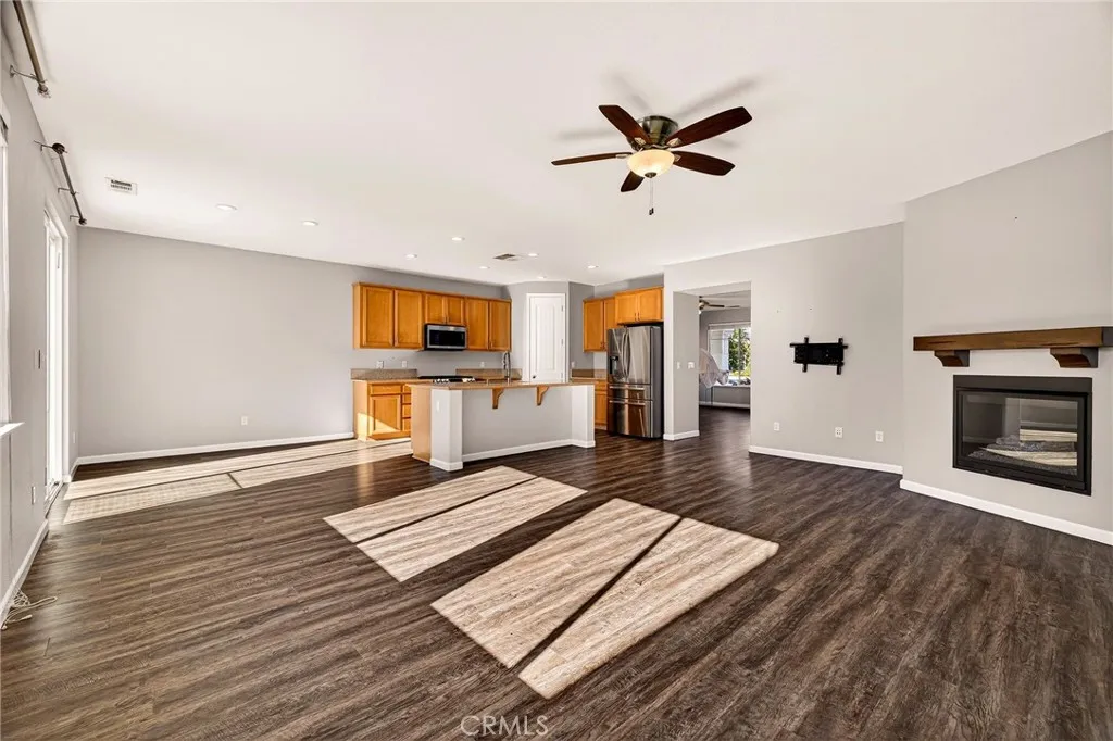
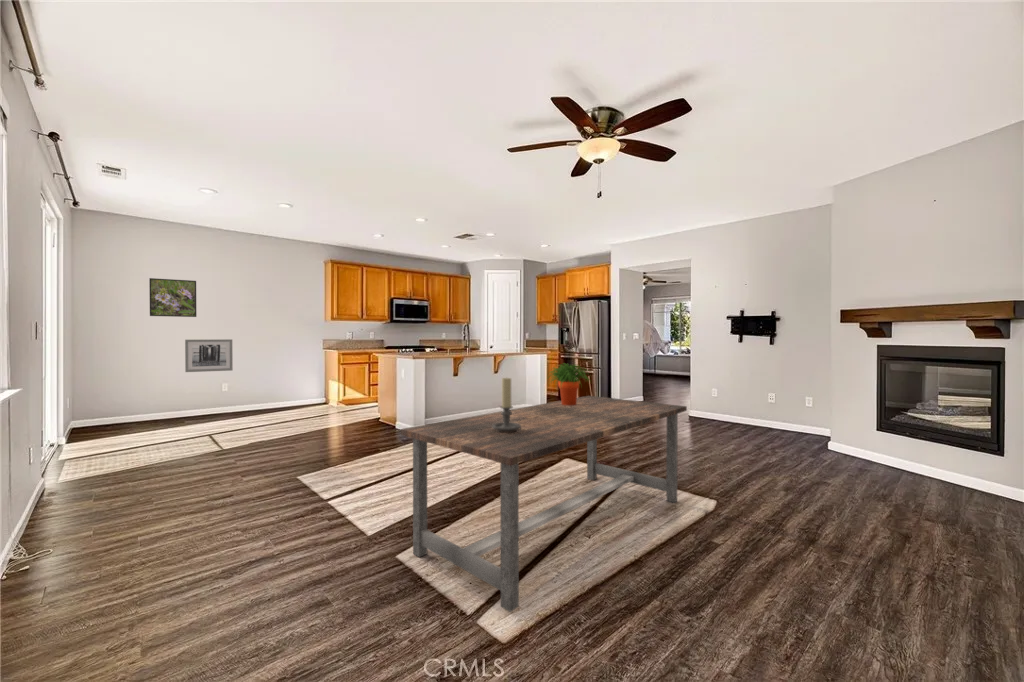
+ dining table (556, 451)
+ candle holder (508, 403)
+ potted plant (568, 383)
+ wall art (209, 355)
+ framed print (173, 298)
